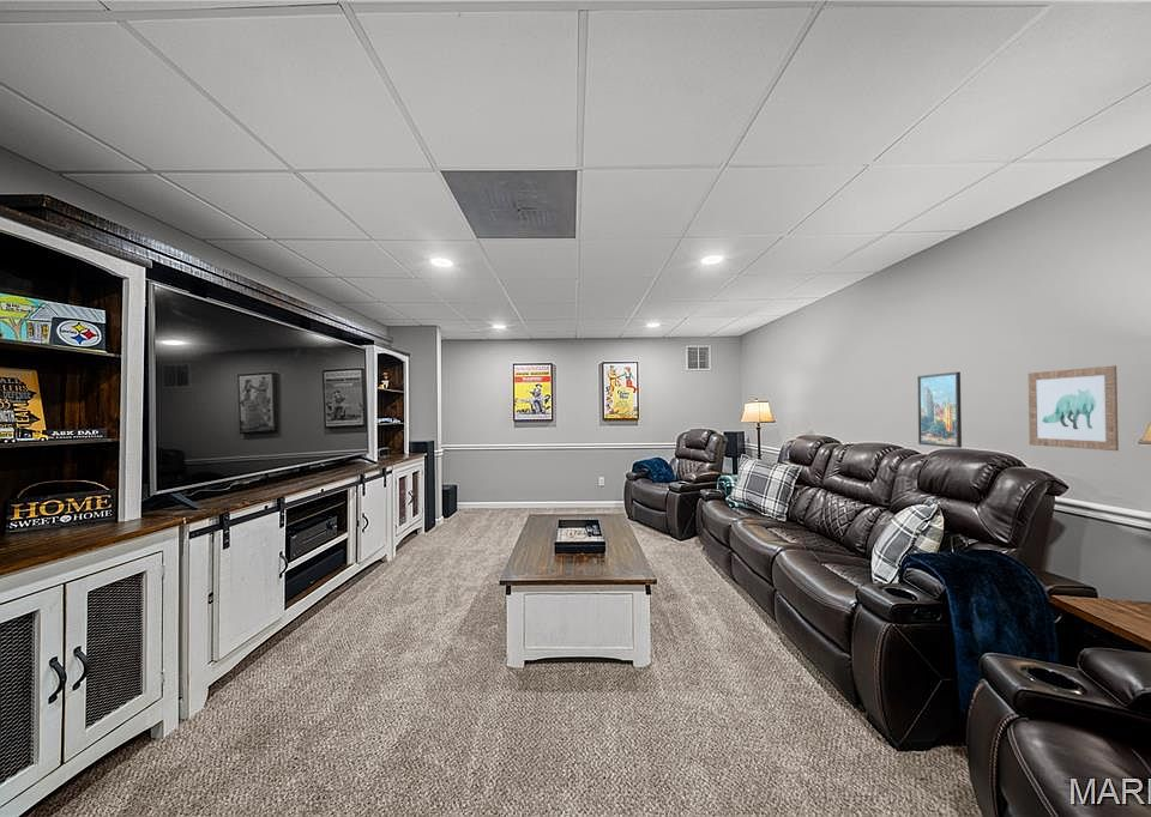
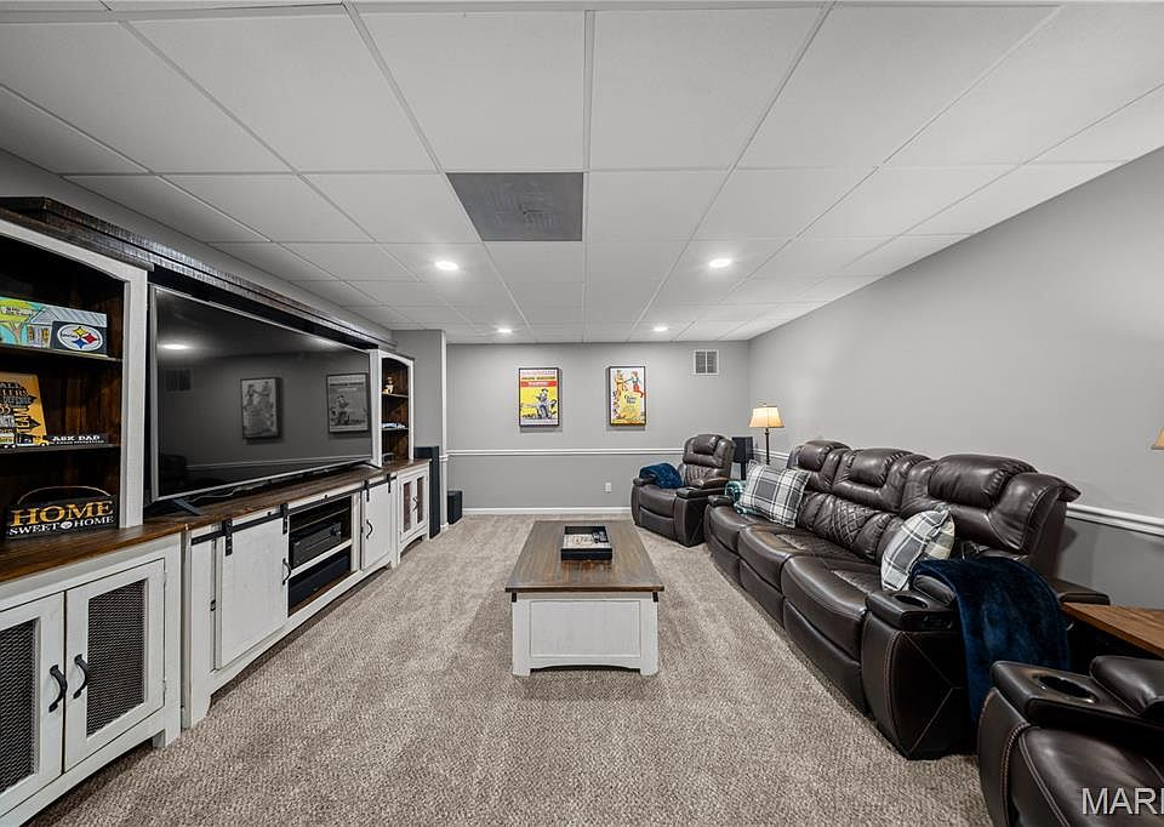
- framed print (938, 410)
- wall art (1069, 408)
